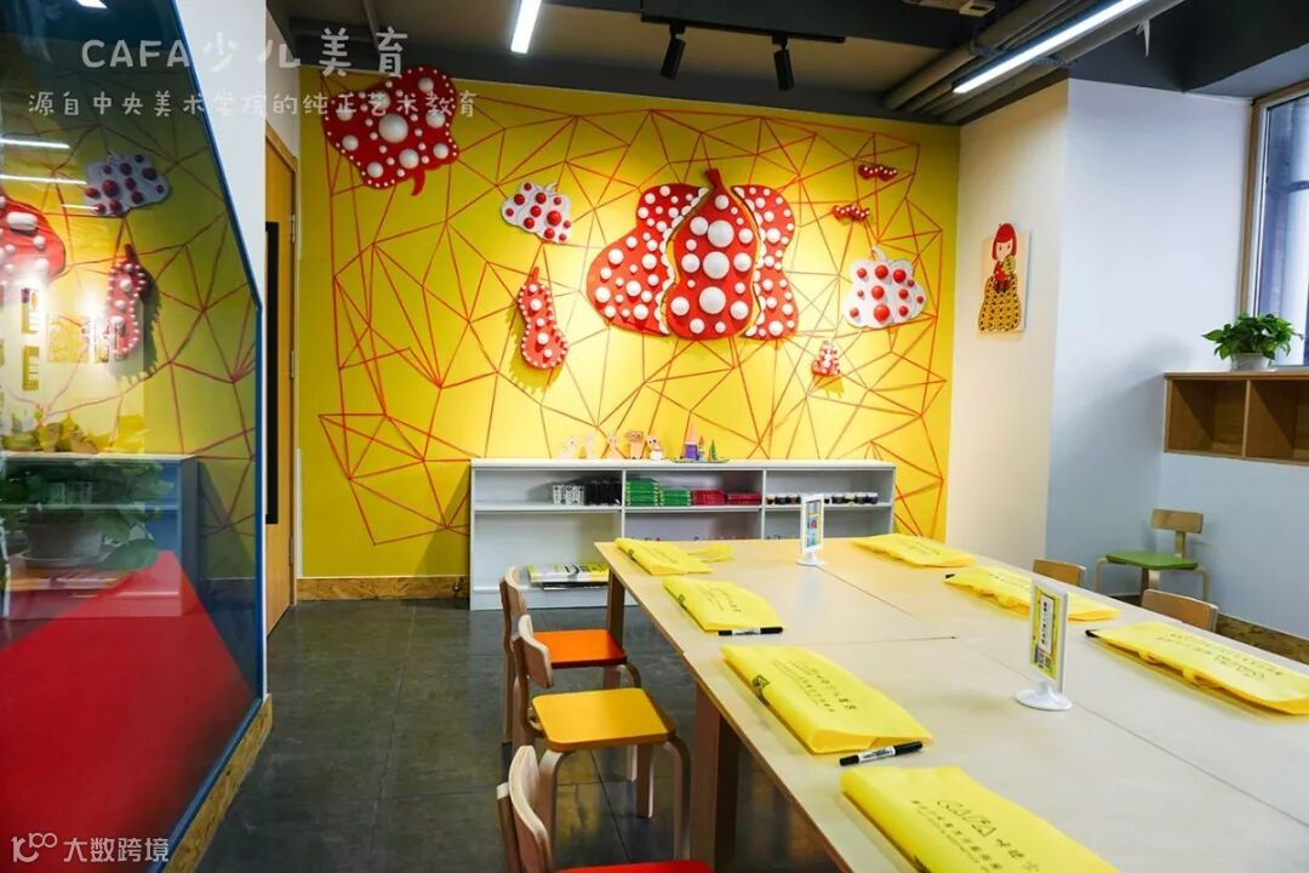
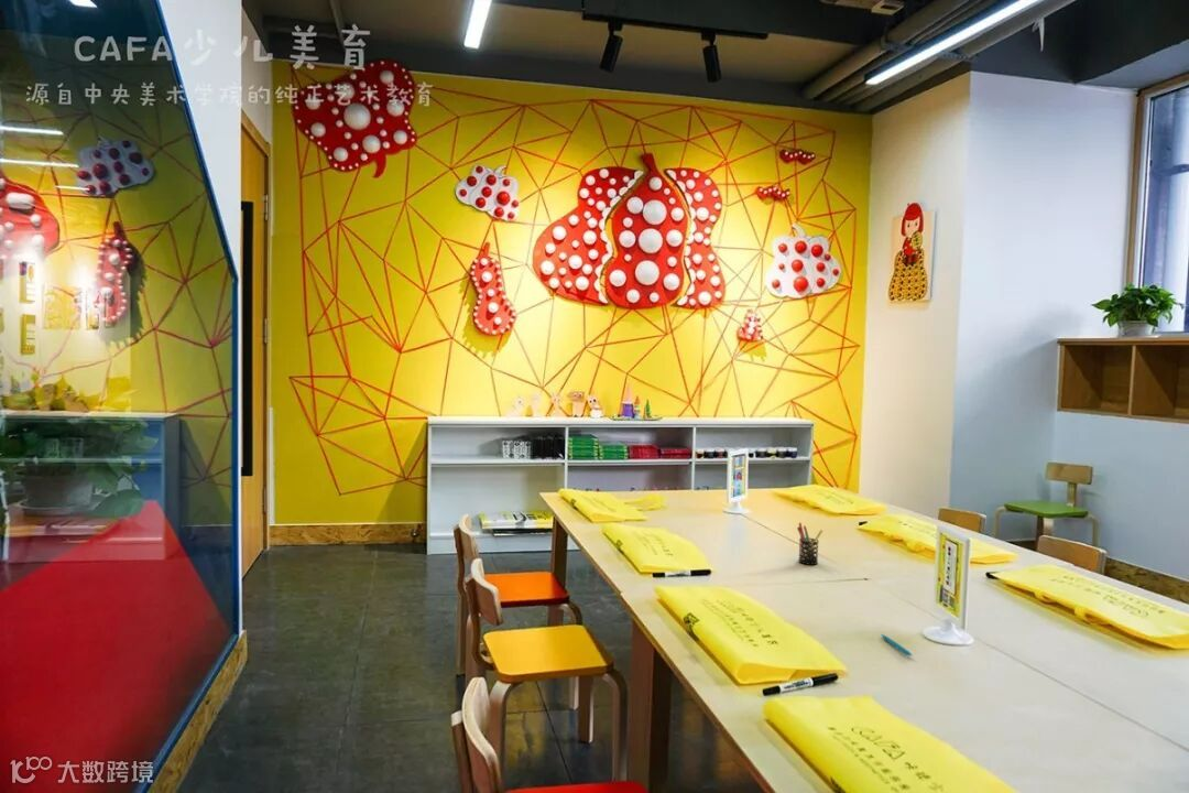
+ pen holder (807, 543)
+ pen (895, 644)
